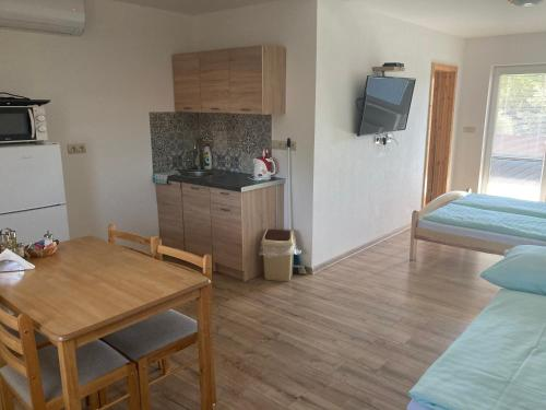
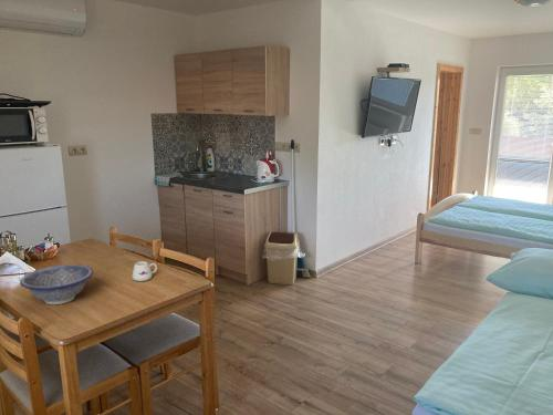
+ decorative bowl (59, 287)
+ mug (145, 270)
